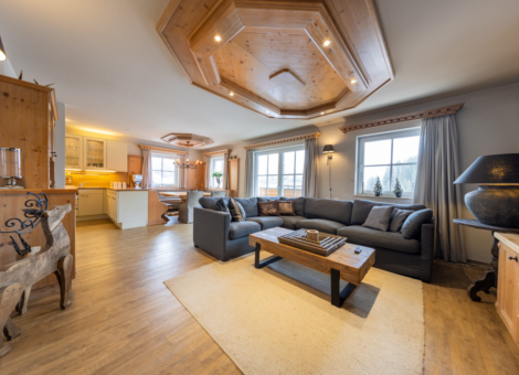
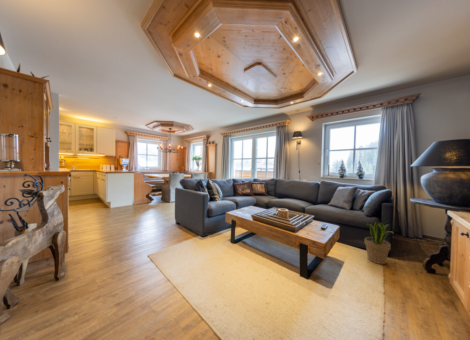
+ potted plant (378, 241)
